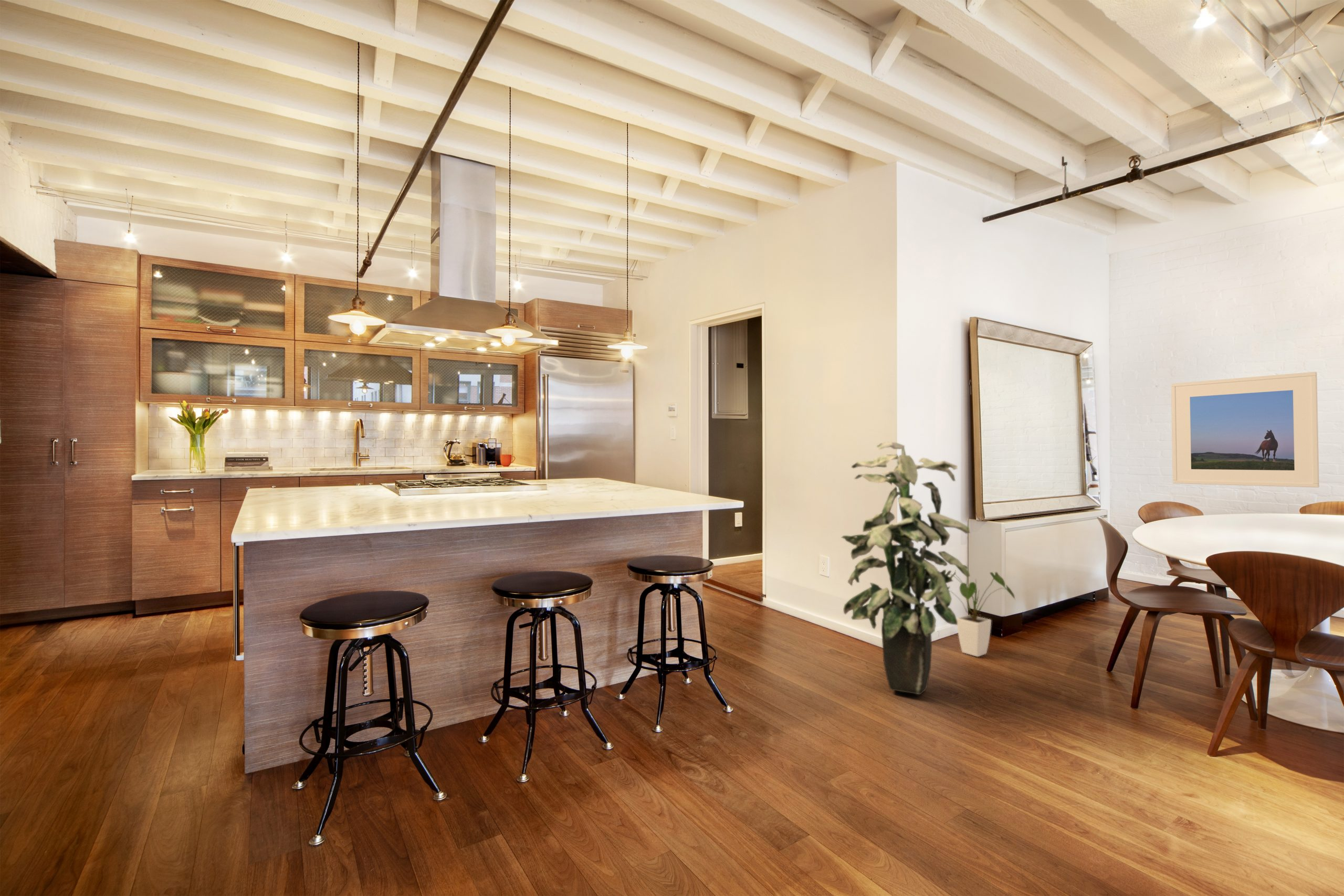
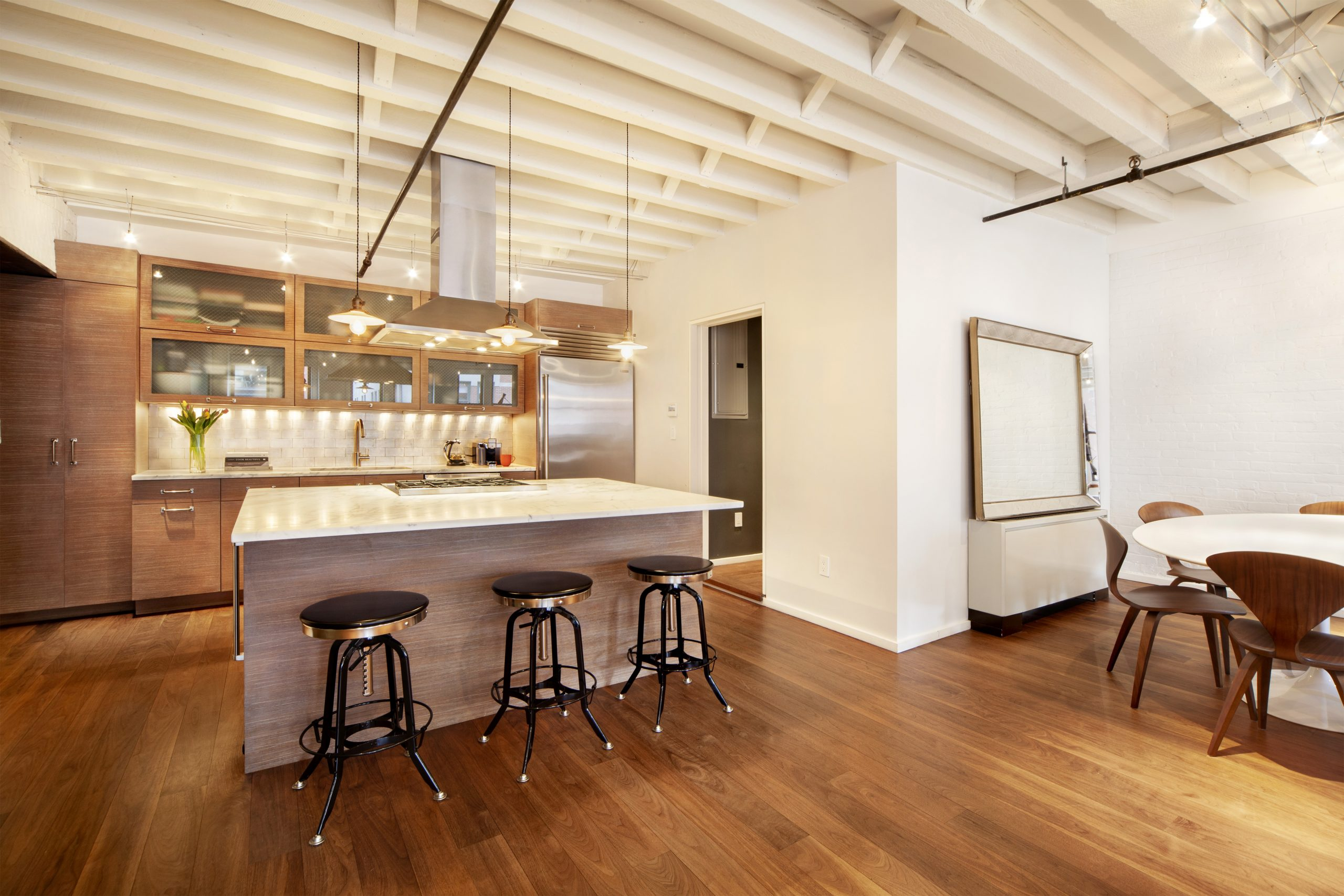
- indoor plant (899, 564)
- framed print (1240, 431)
- house plant (976, 609)
